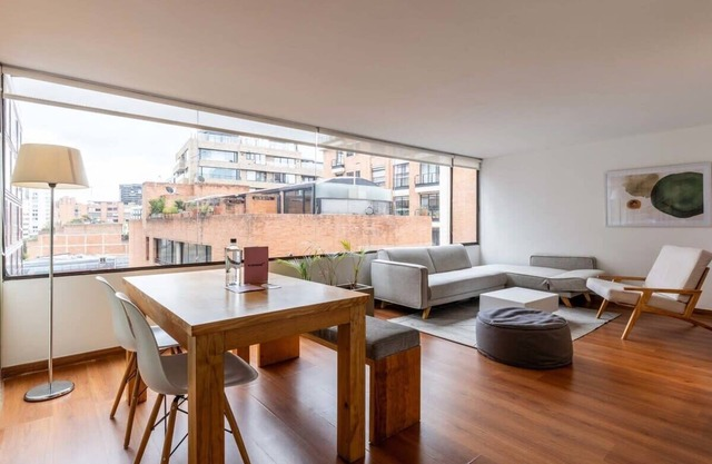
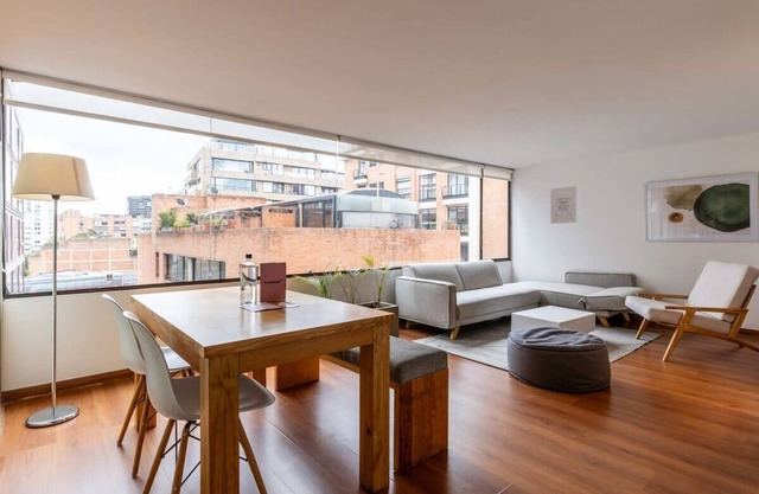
+ wall art (562, 205)
